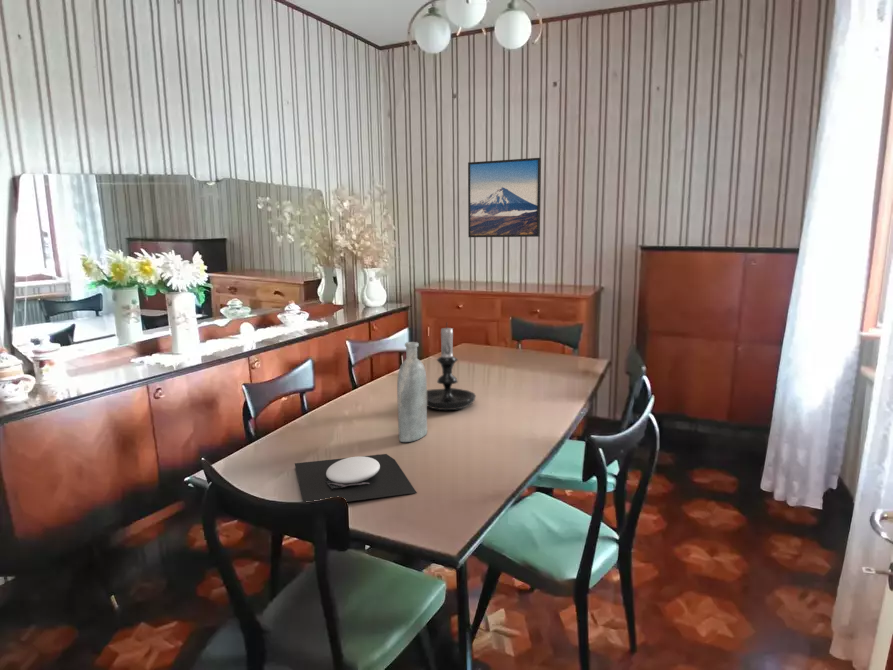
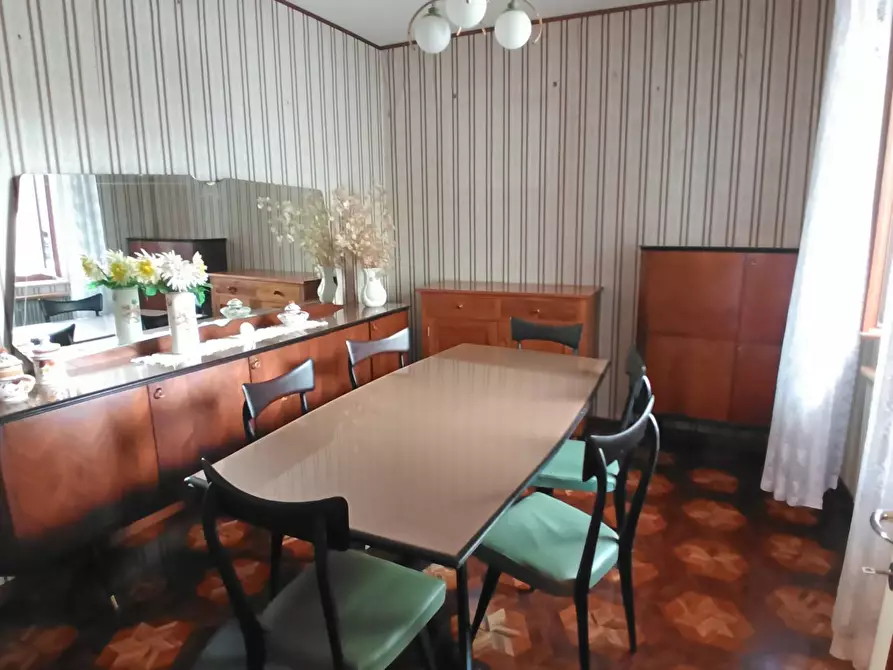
- candle holder (446, 364)
- plate (352, 471)
- bottle (412, 390)
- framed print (503, 199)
